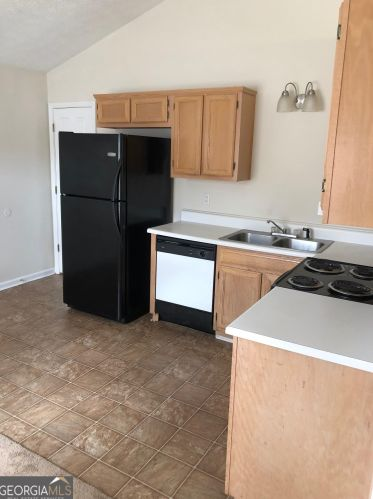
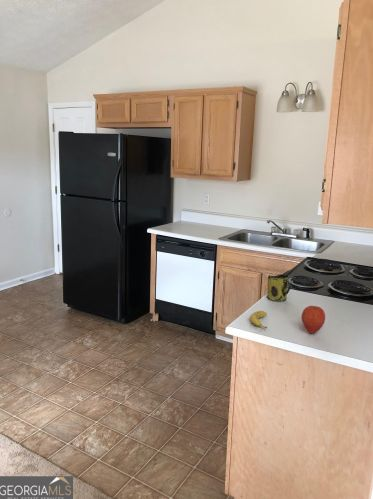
+ banana (260, 317)
+ apple (312, 319)
+ mug (279, 287)
